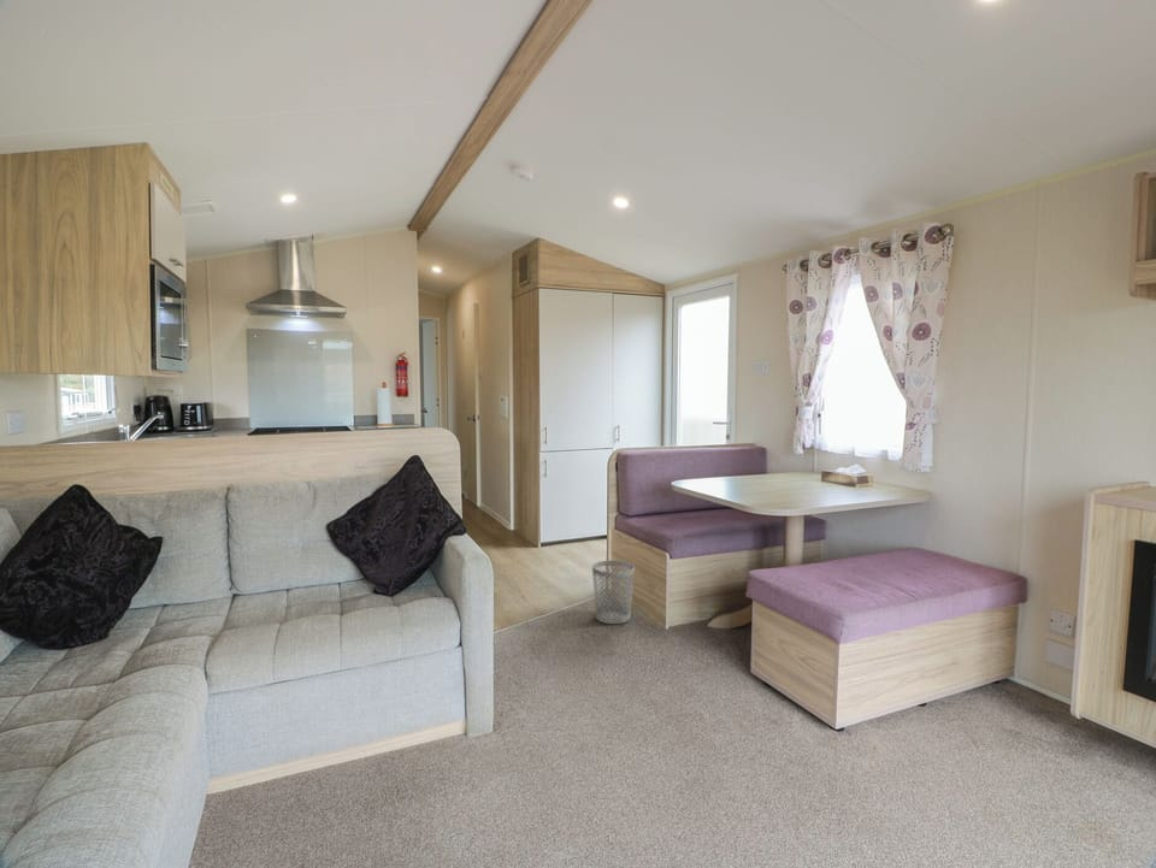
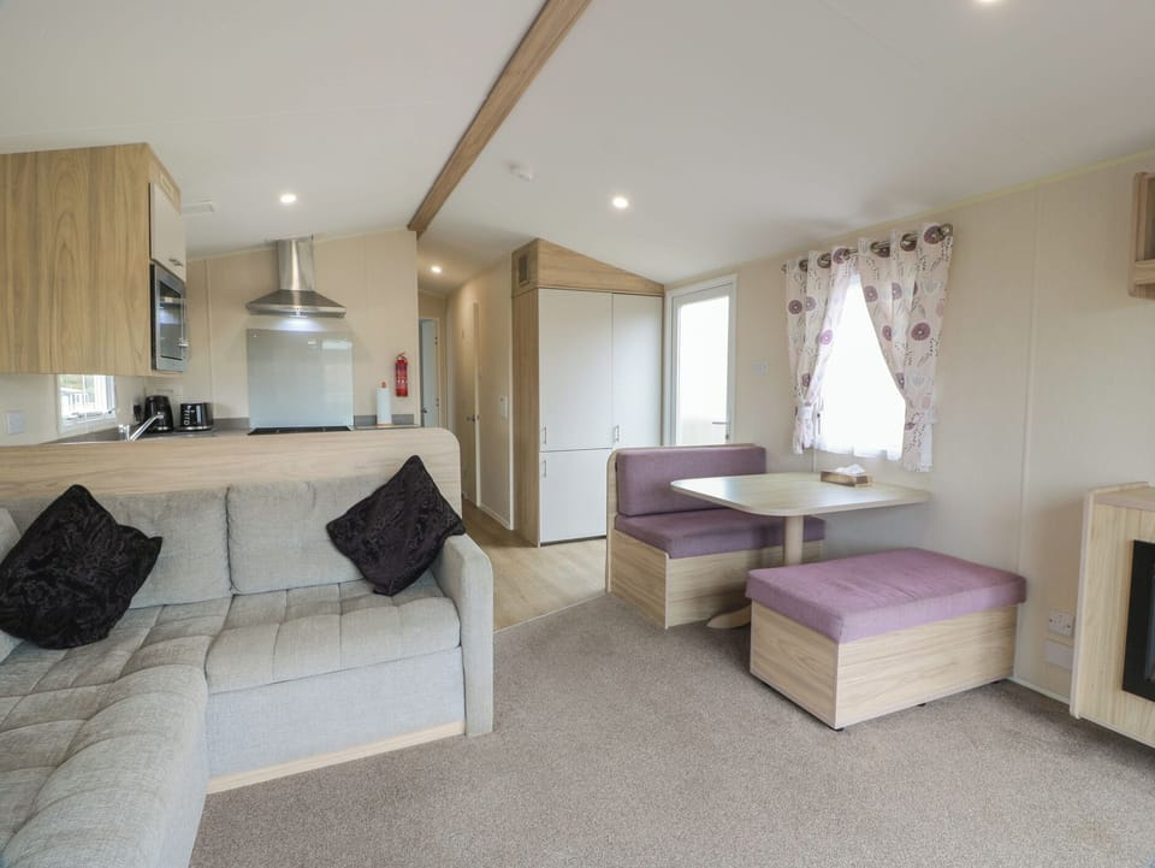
- wastebasket (613, 591)
